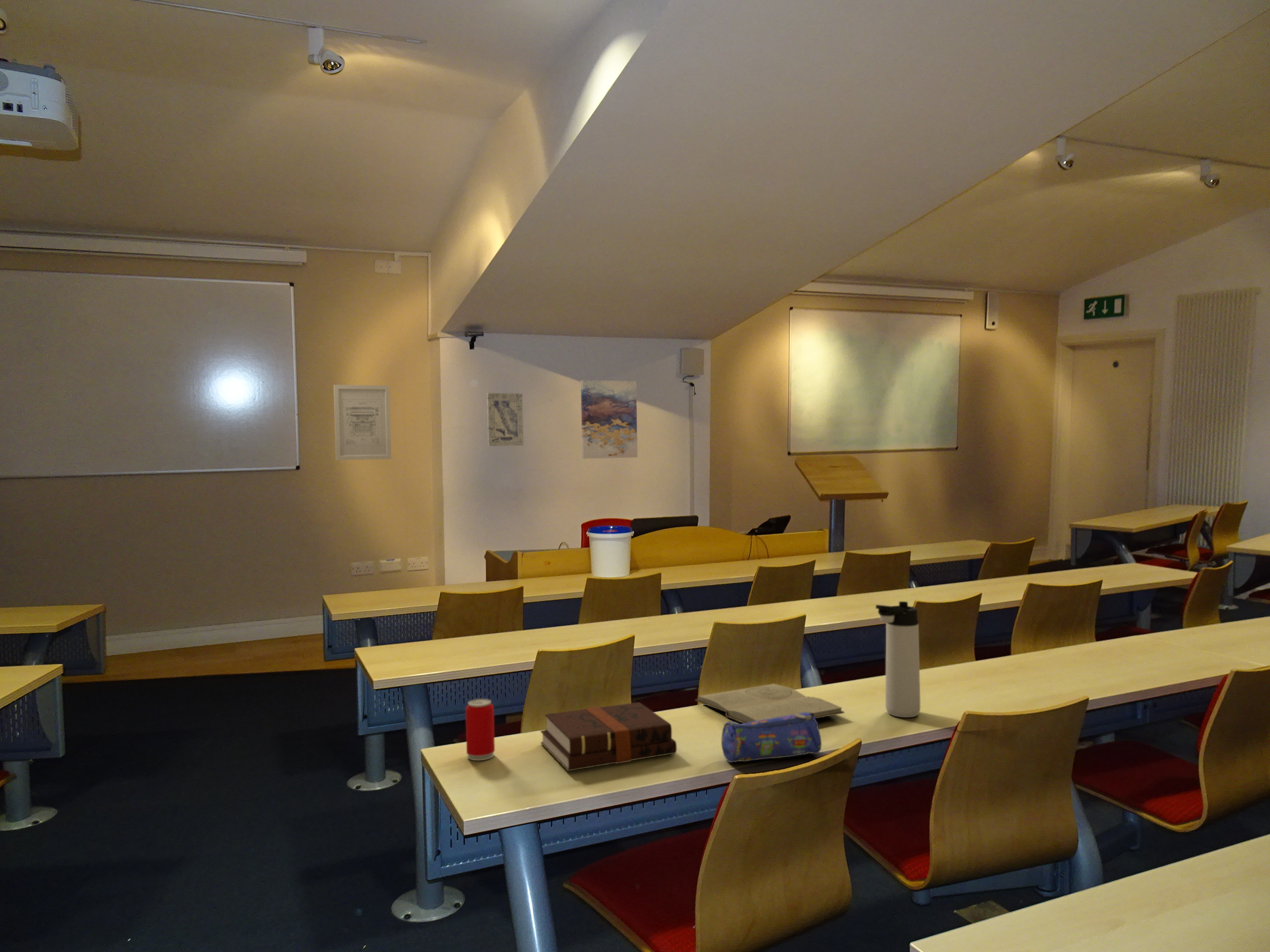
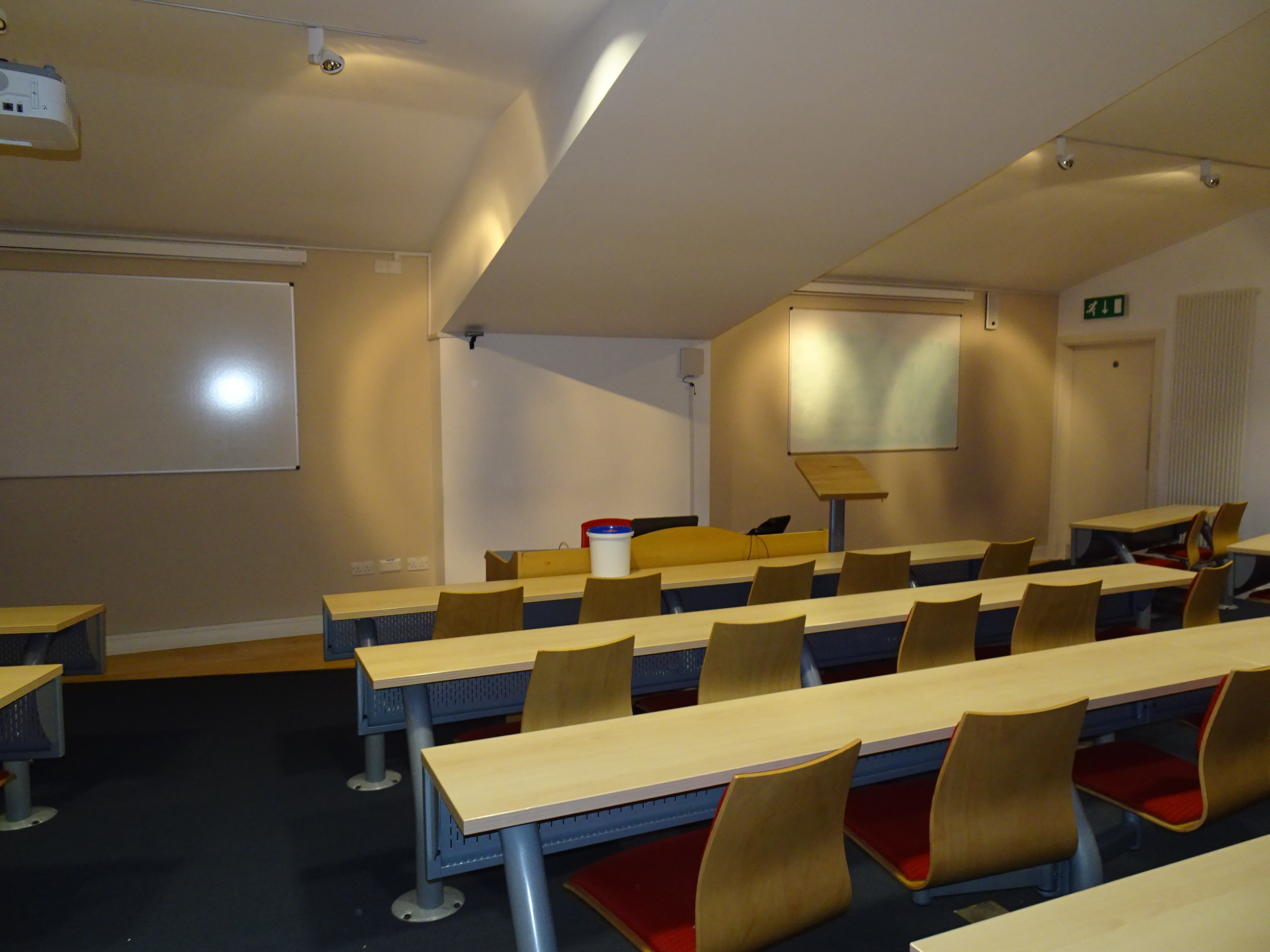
- book (767, 704)
- thermos bottle (897, 659)
- wall art (610, 419)
- wall art (363, 422)
- pencil case (772, 737)
- beverage can (480, 729)
- wall art (505, 419)
- hardback book (607, 734)
